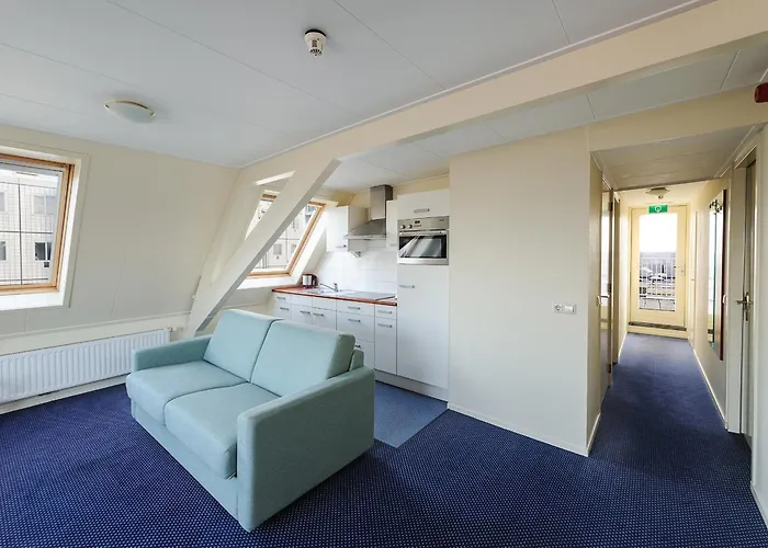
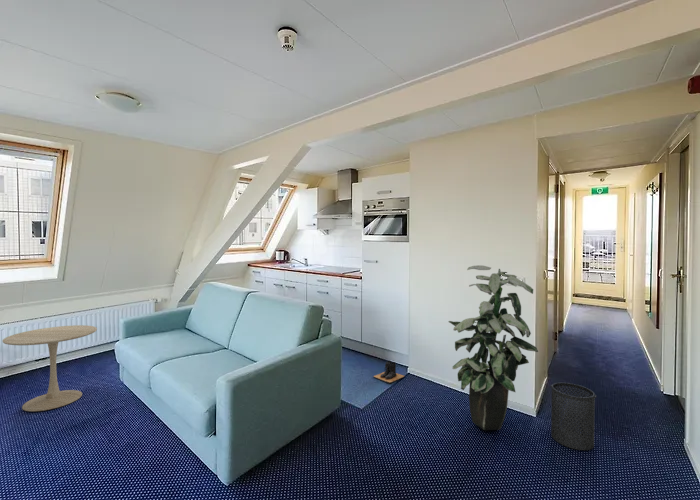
+ boots (388, 369)
+ indoor plant (488, 344)
+ side table (53, 367)
+ trash can (572, 414)
